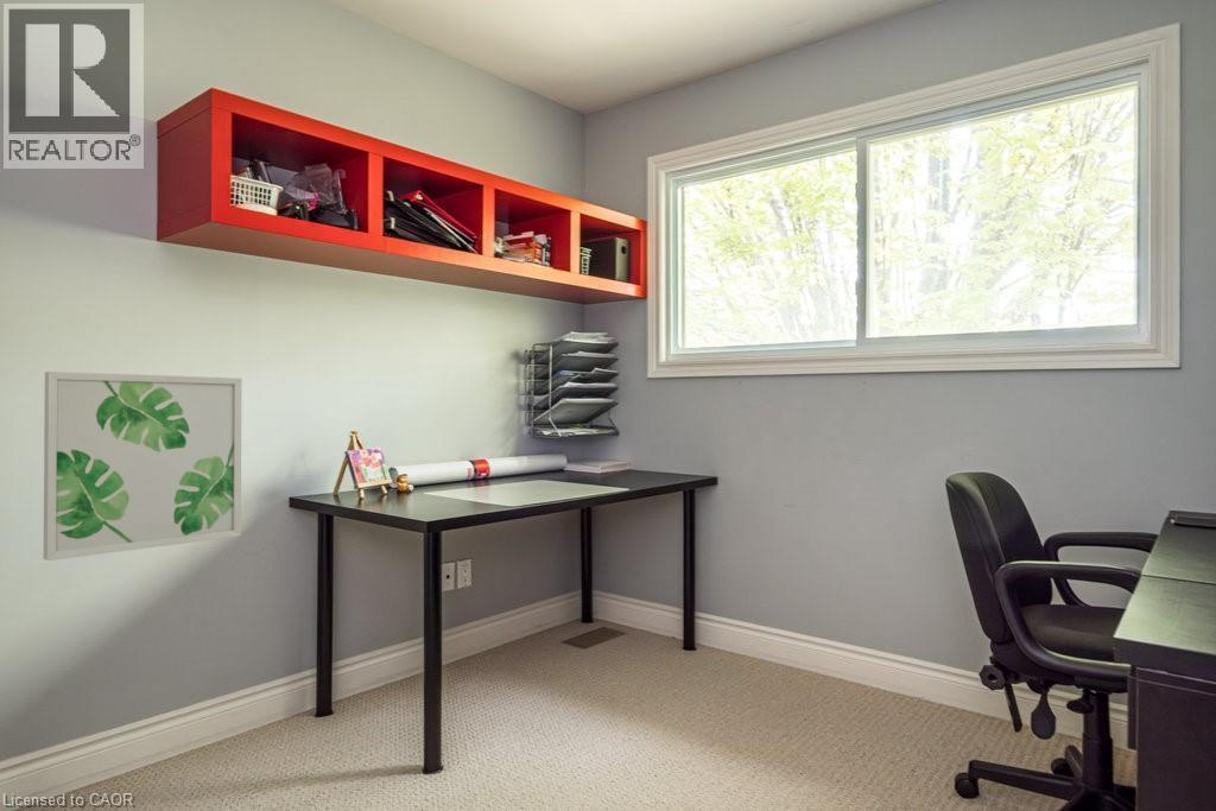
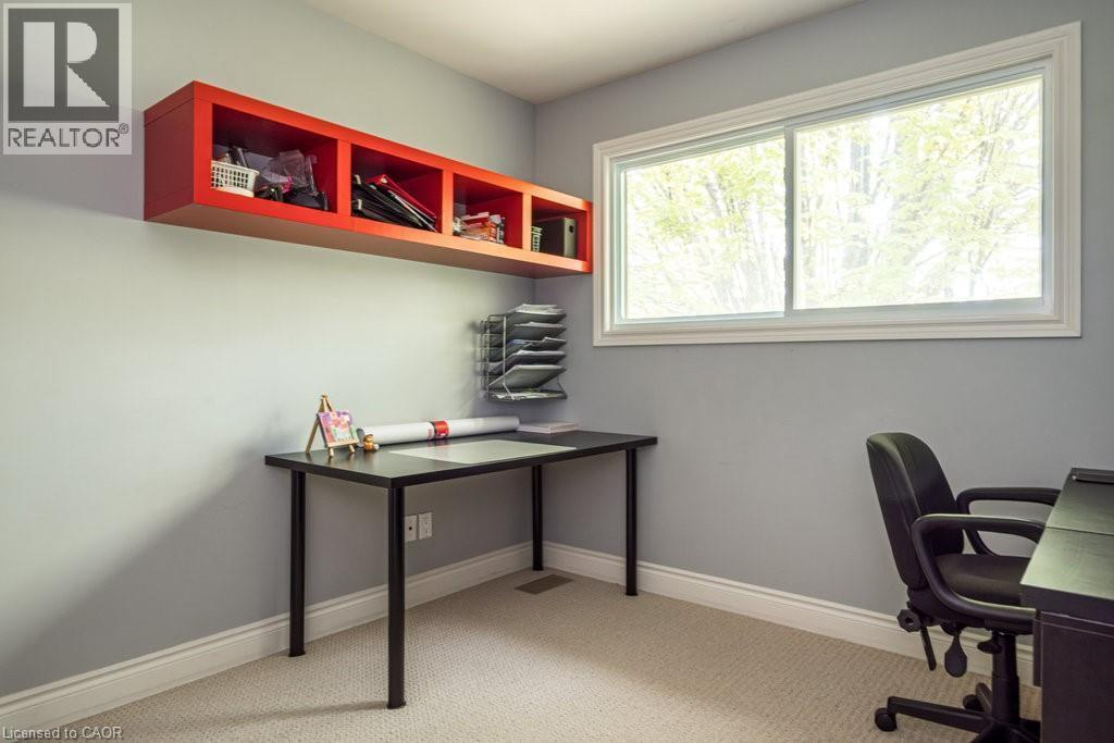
- wall art (151, 461)
